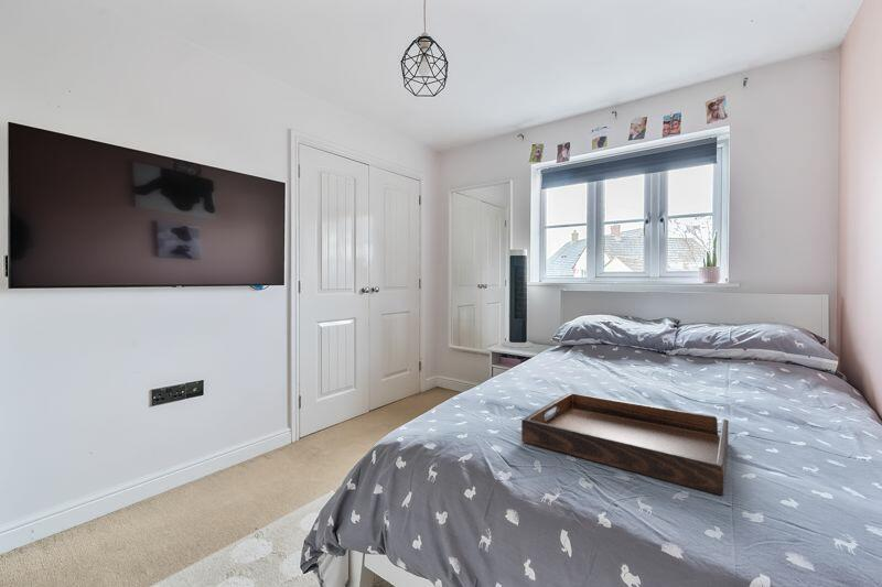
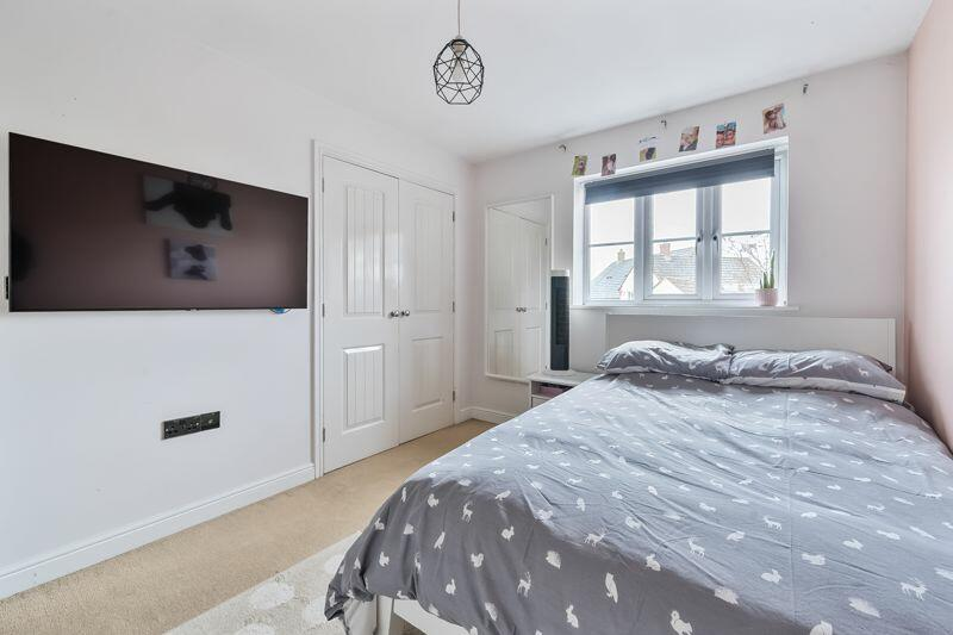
- serving tray (625, 430)
